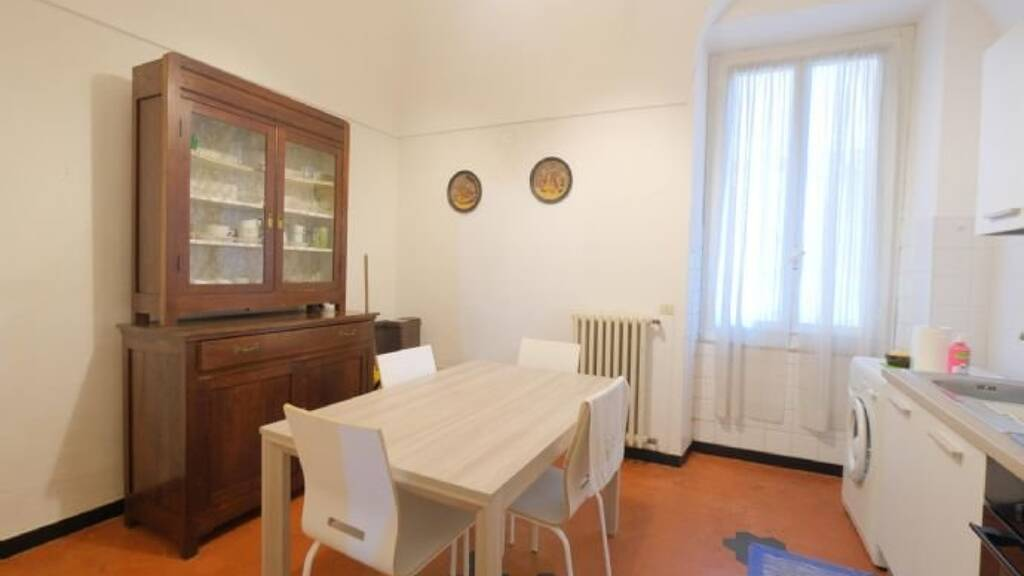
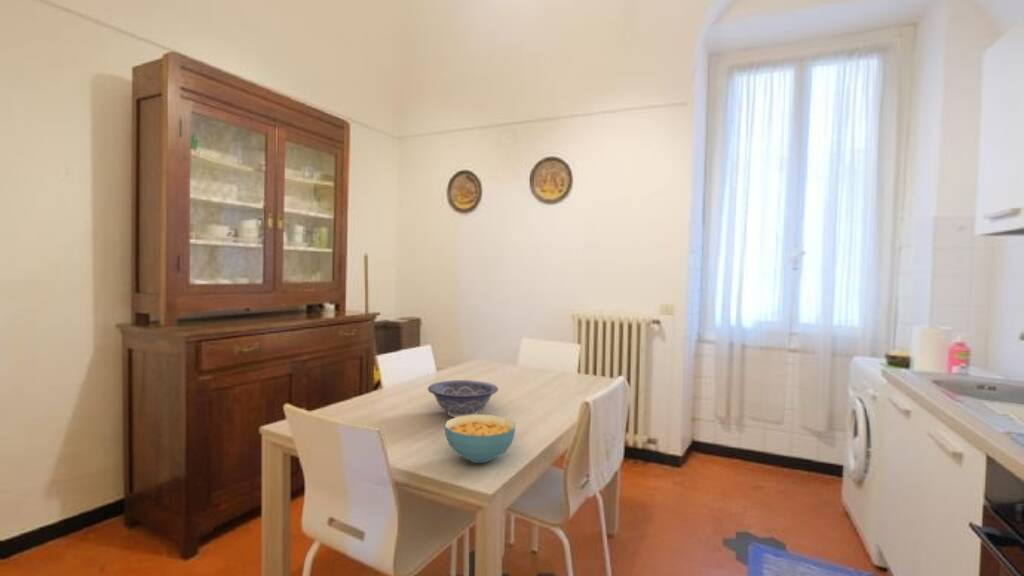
+ cereal bowl (480, 441)
+ decorative bowl (462, 400)
